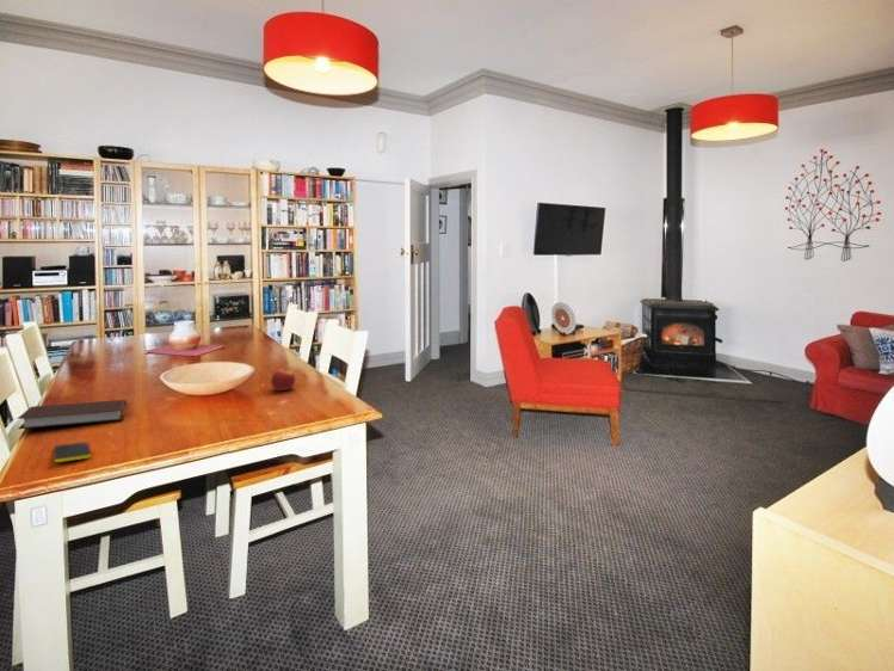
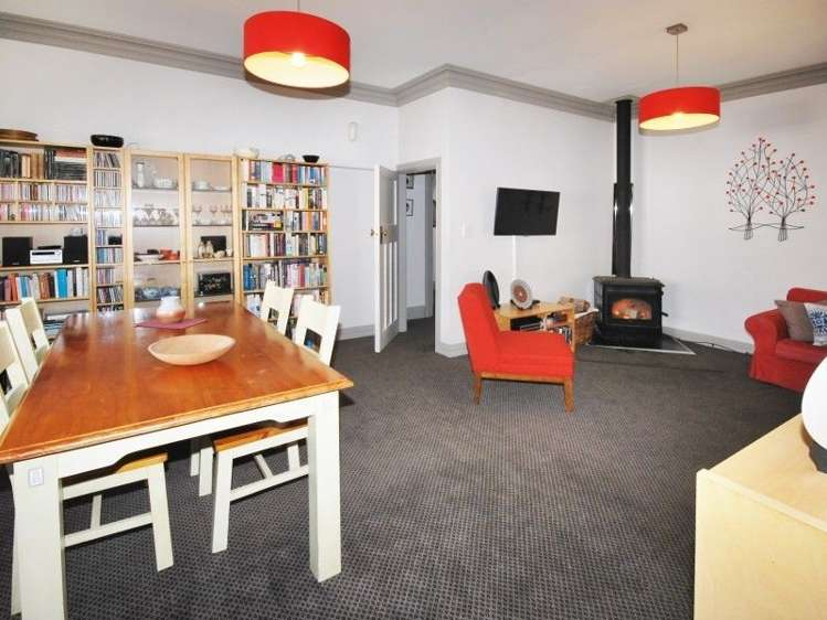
- smartphone (72, 451)
- fruit (283, 380)
- notebook (76, 412)
